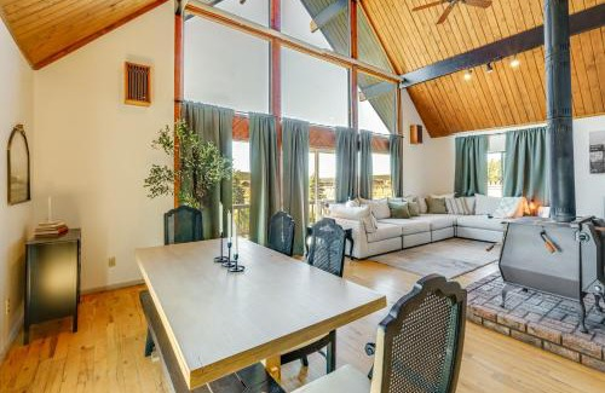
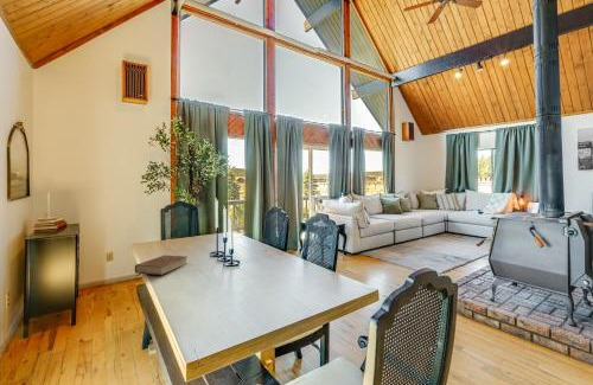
+ book (162, 264)
